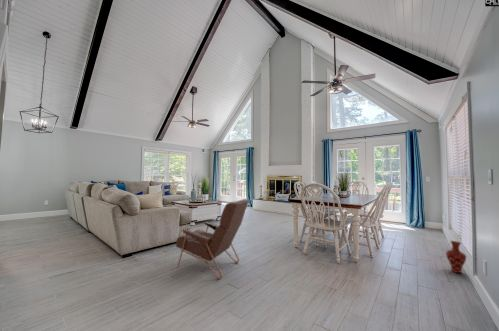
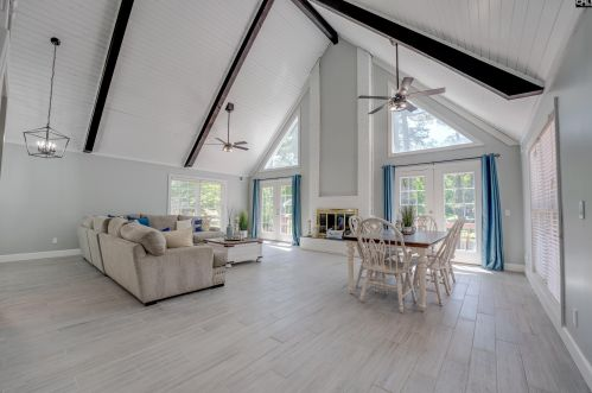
- armchair (213, 233)
- vase (455, 256)
